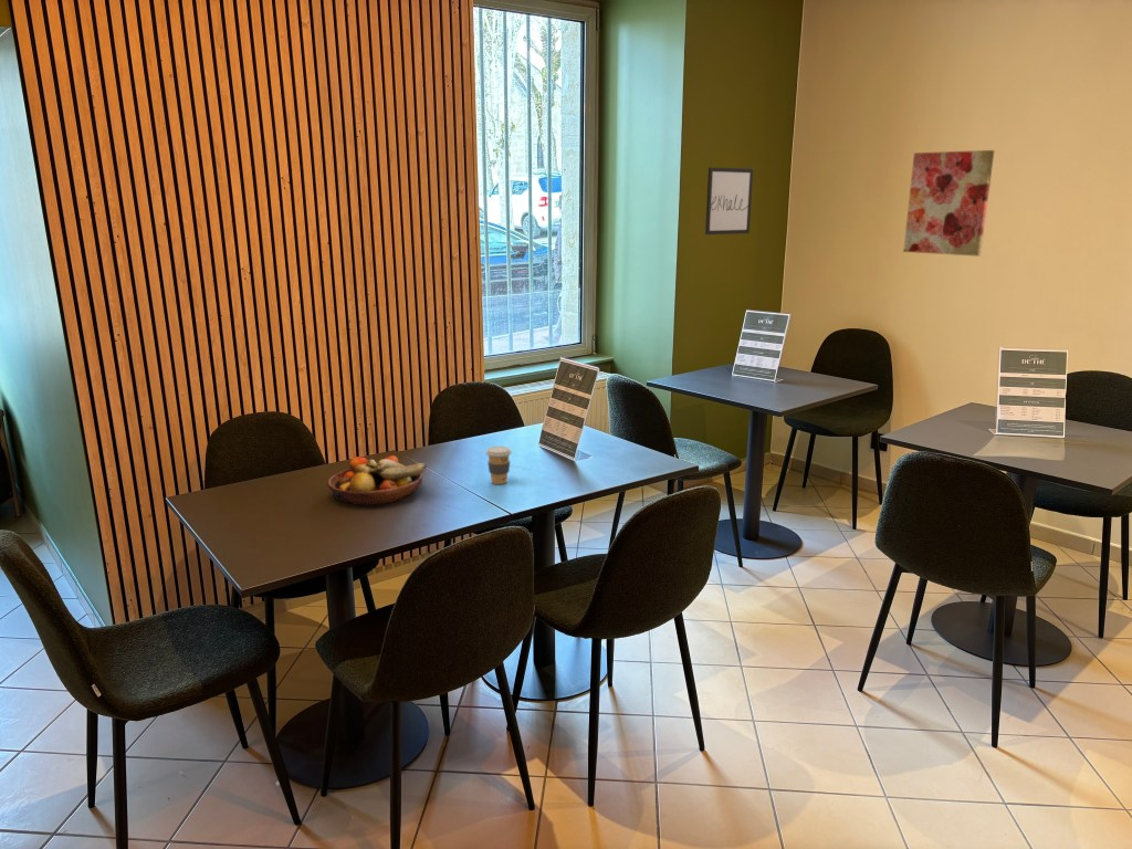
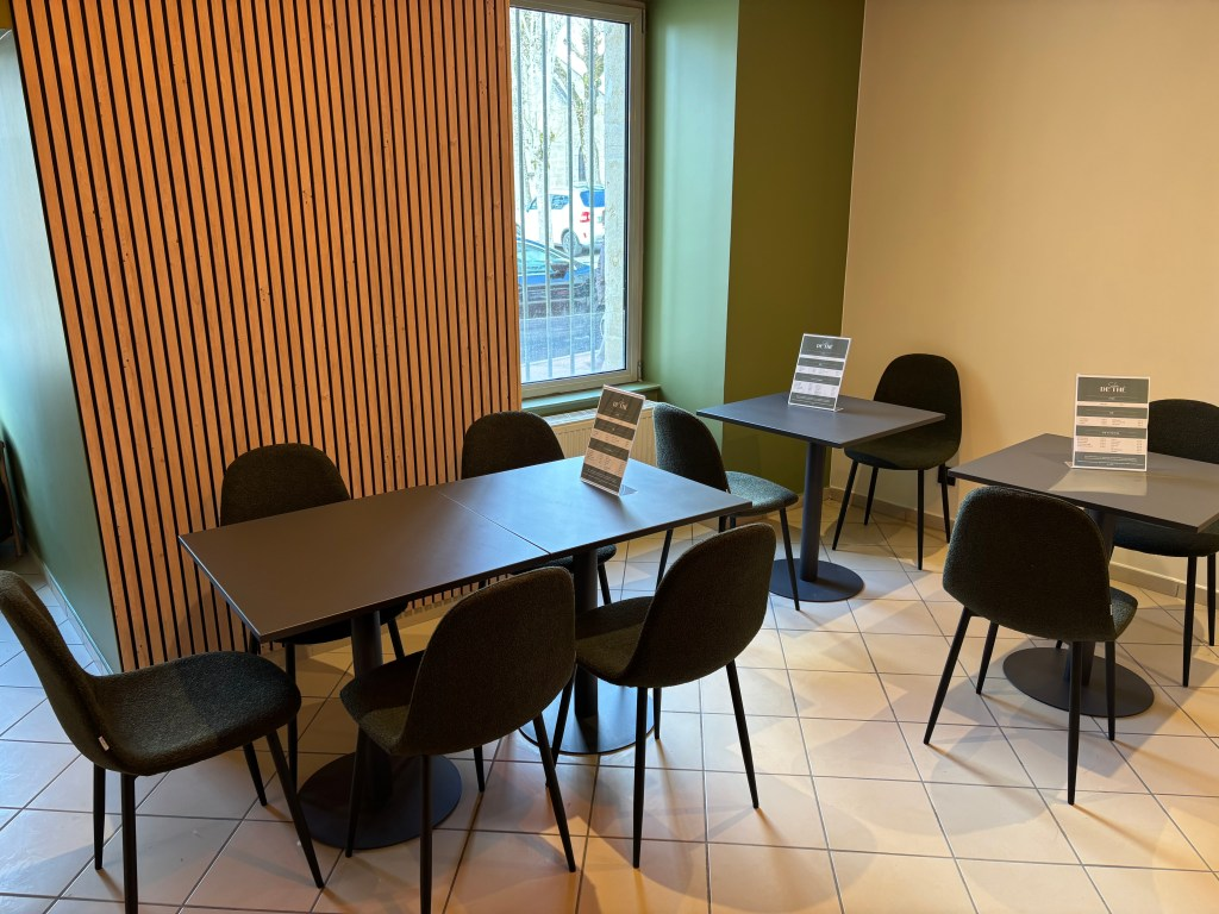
- fruit bowl (376, 473)
- wall art (729, 201)
- wall art (946, 203)
- coffee cup (499, 465)
